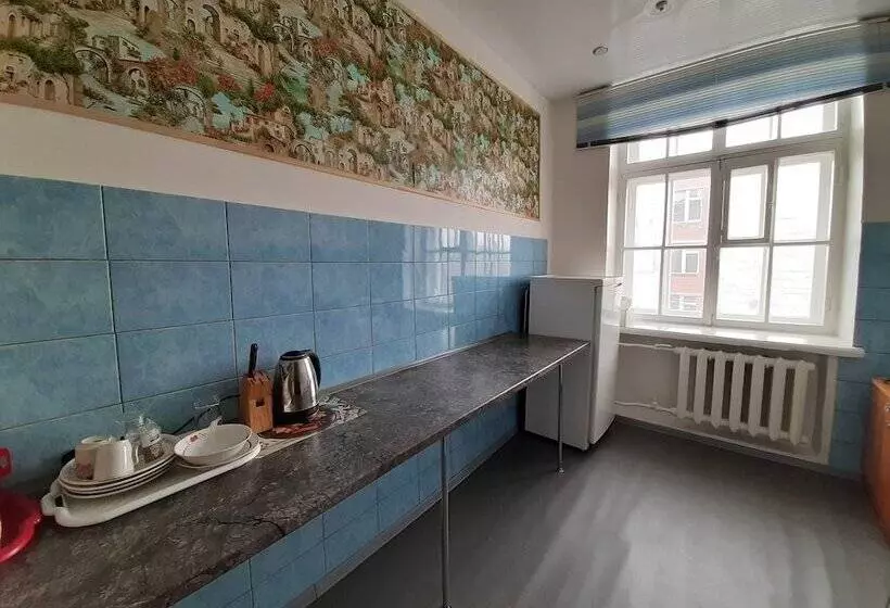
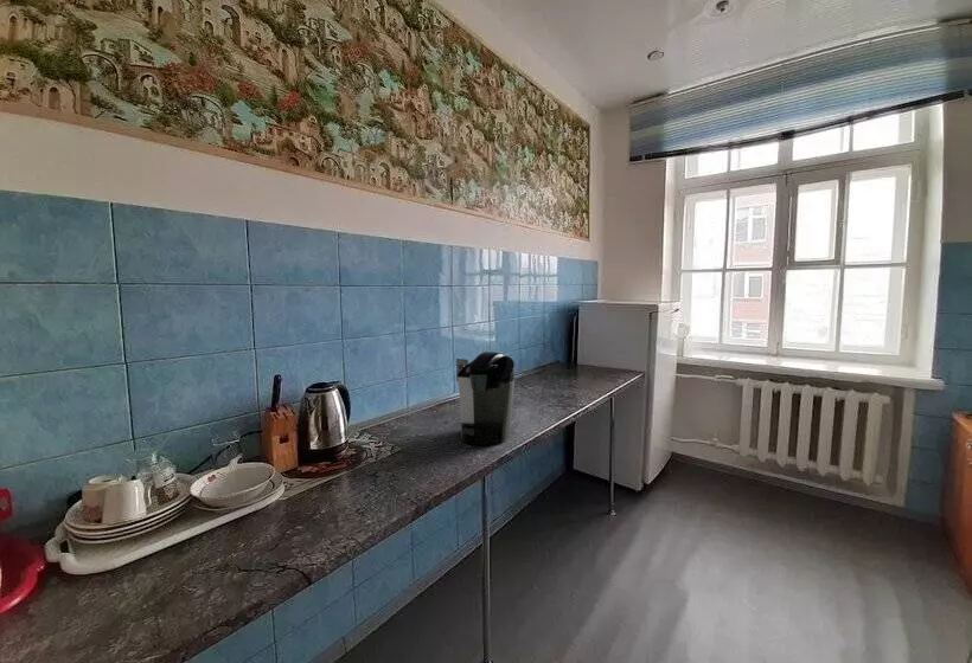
+ coffee maker (474, 391)
